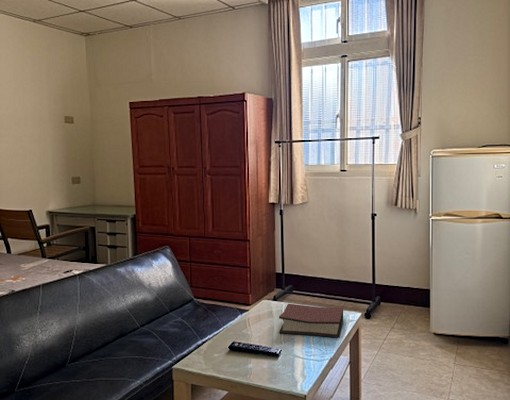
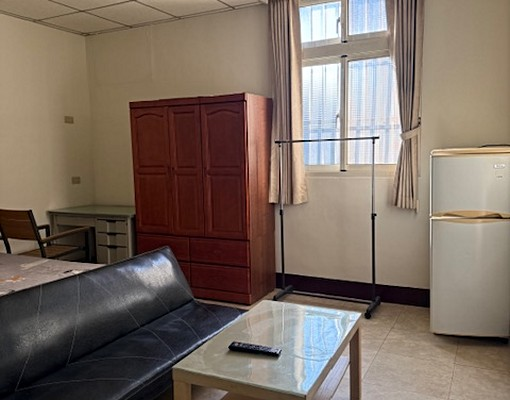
- hardback book (312, 318)
